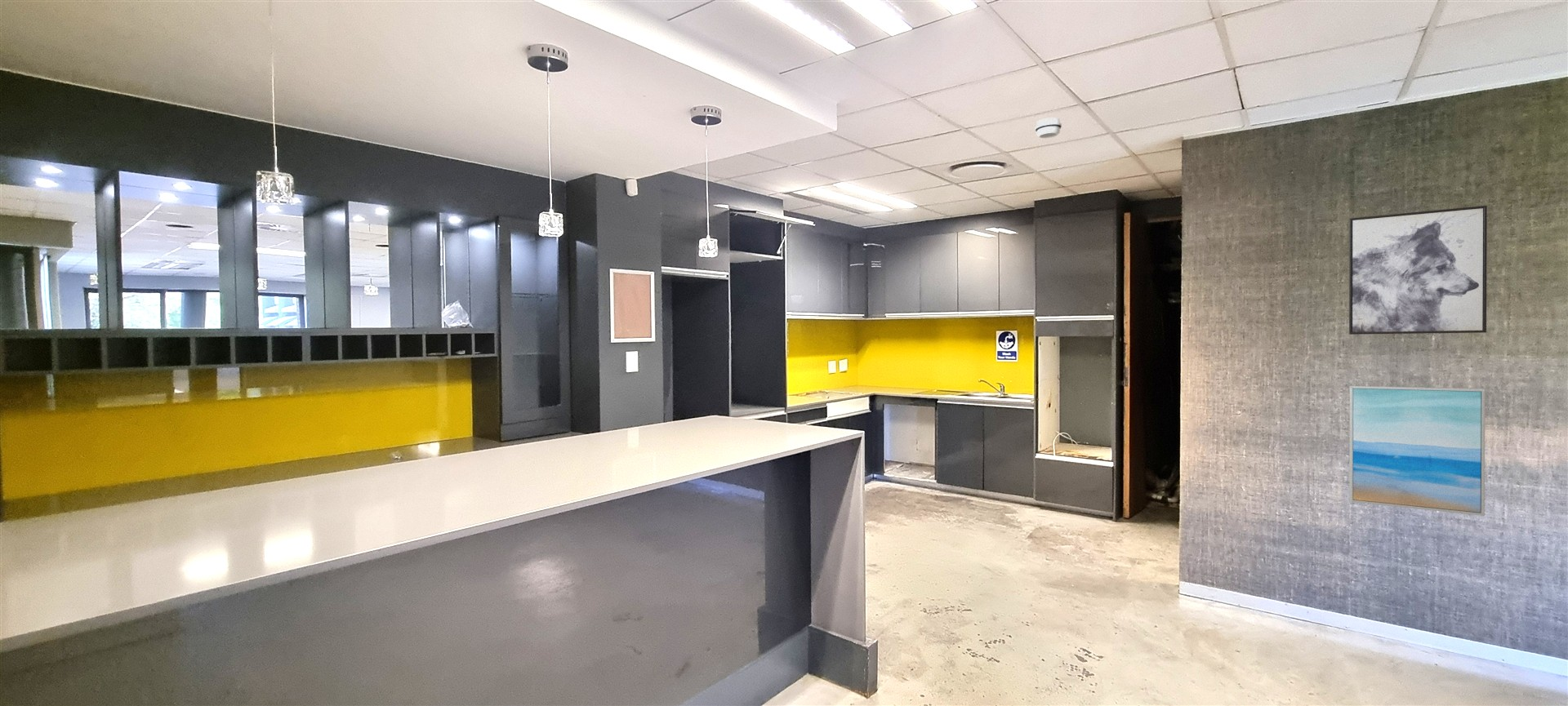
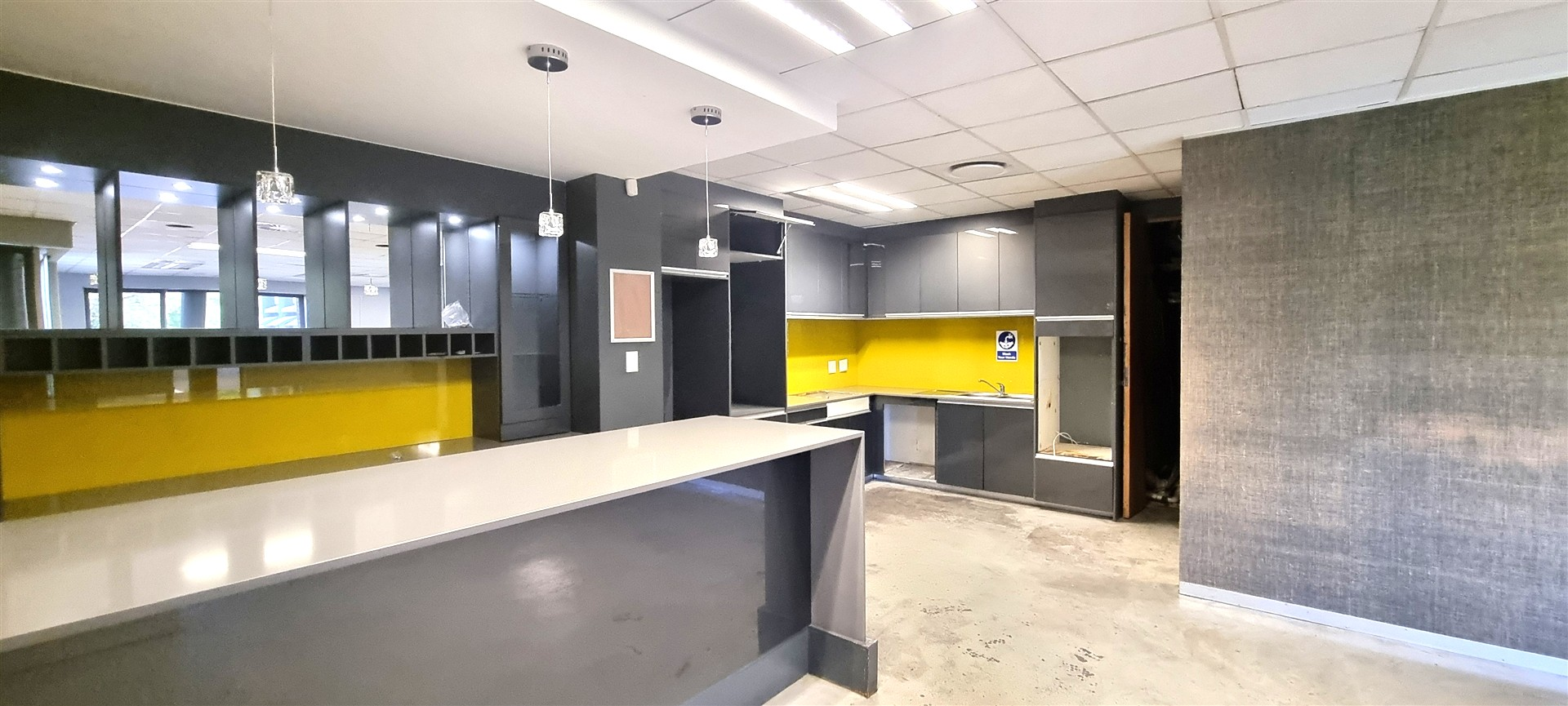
- wall art (1414, 273)
- smoke detector (1048, 128)
- wall art (1414, 447)
